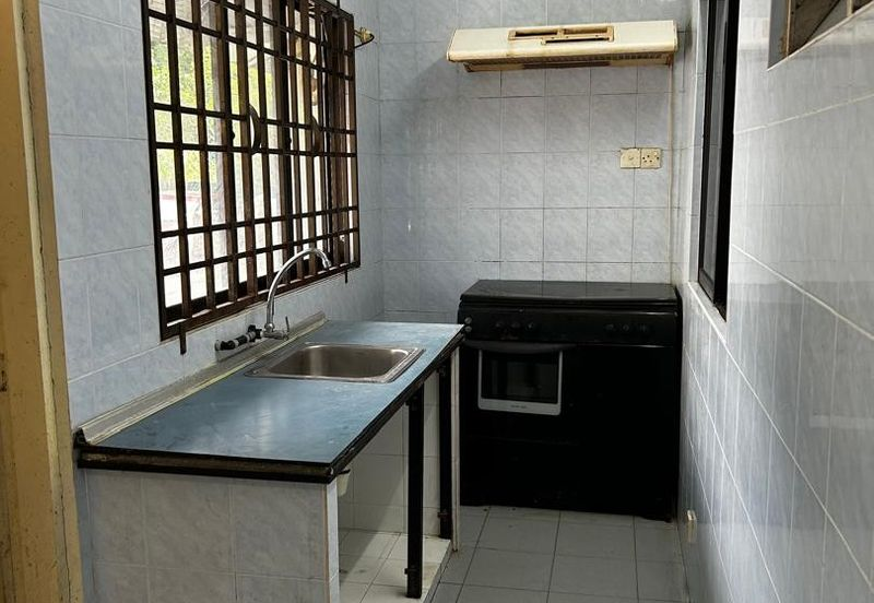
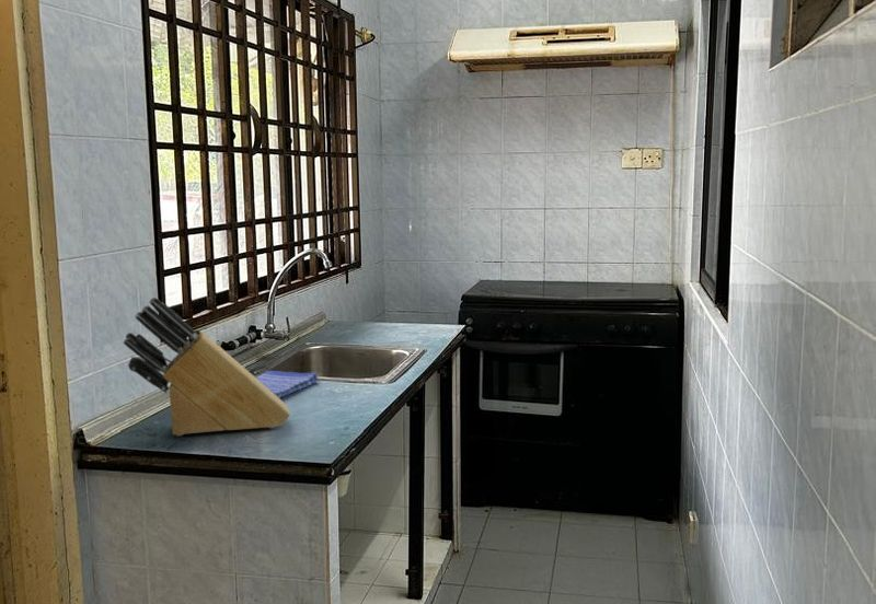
+ knife block (207, 361)
+ dish towel (270, 383)
